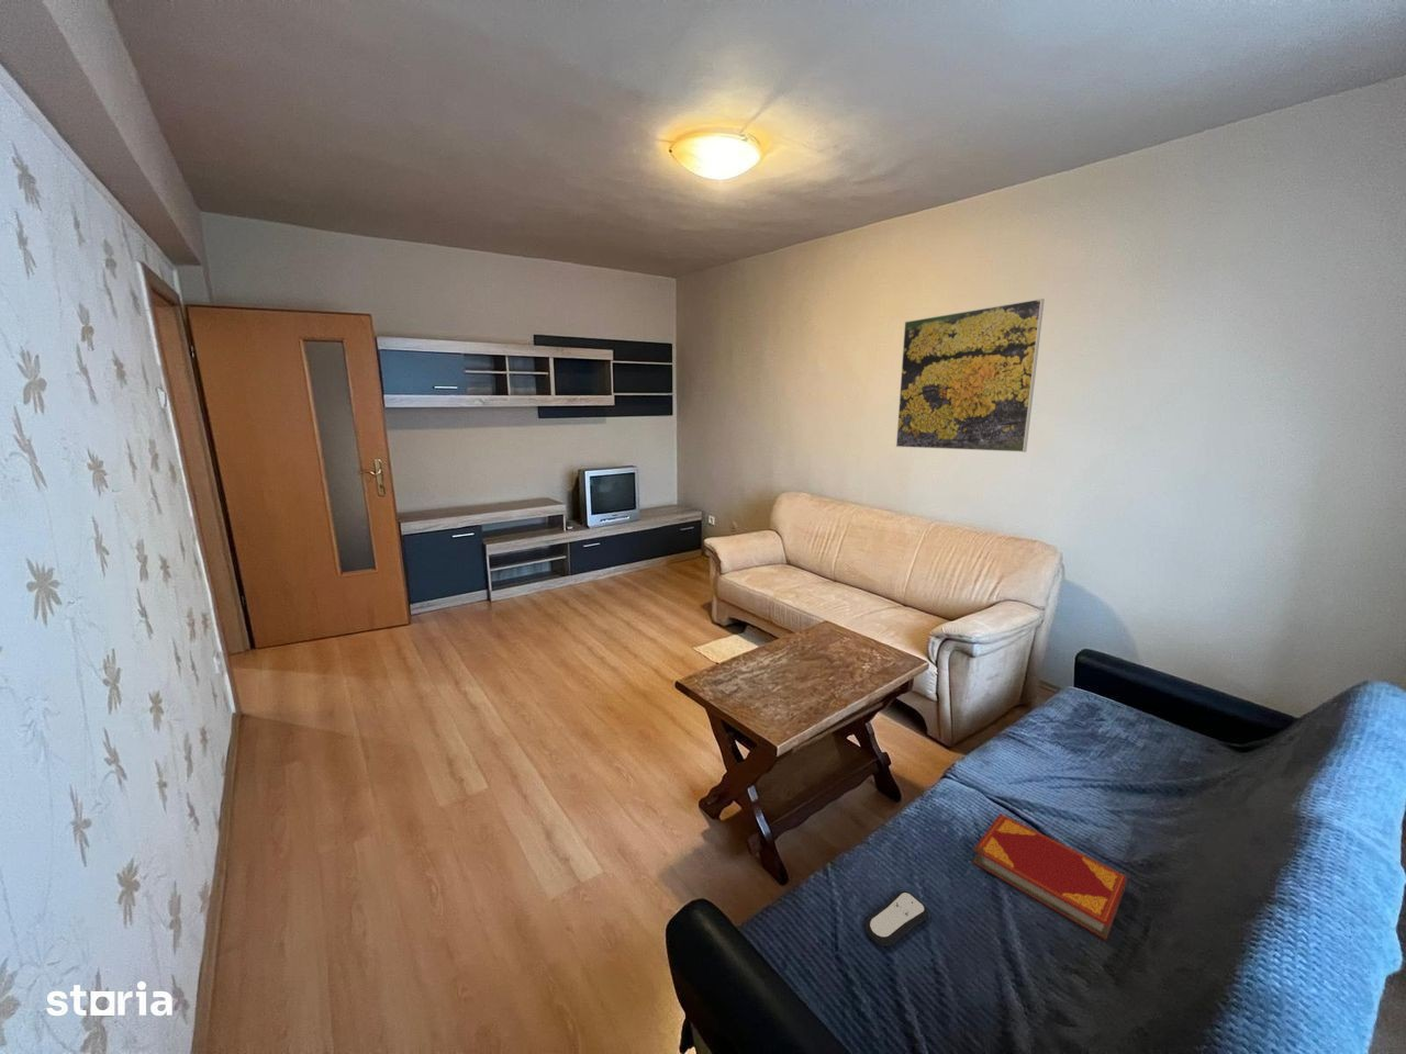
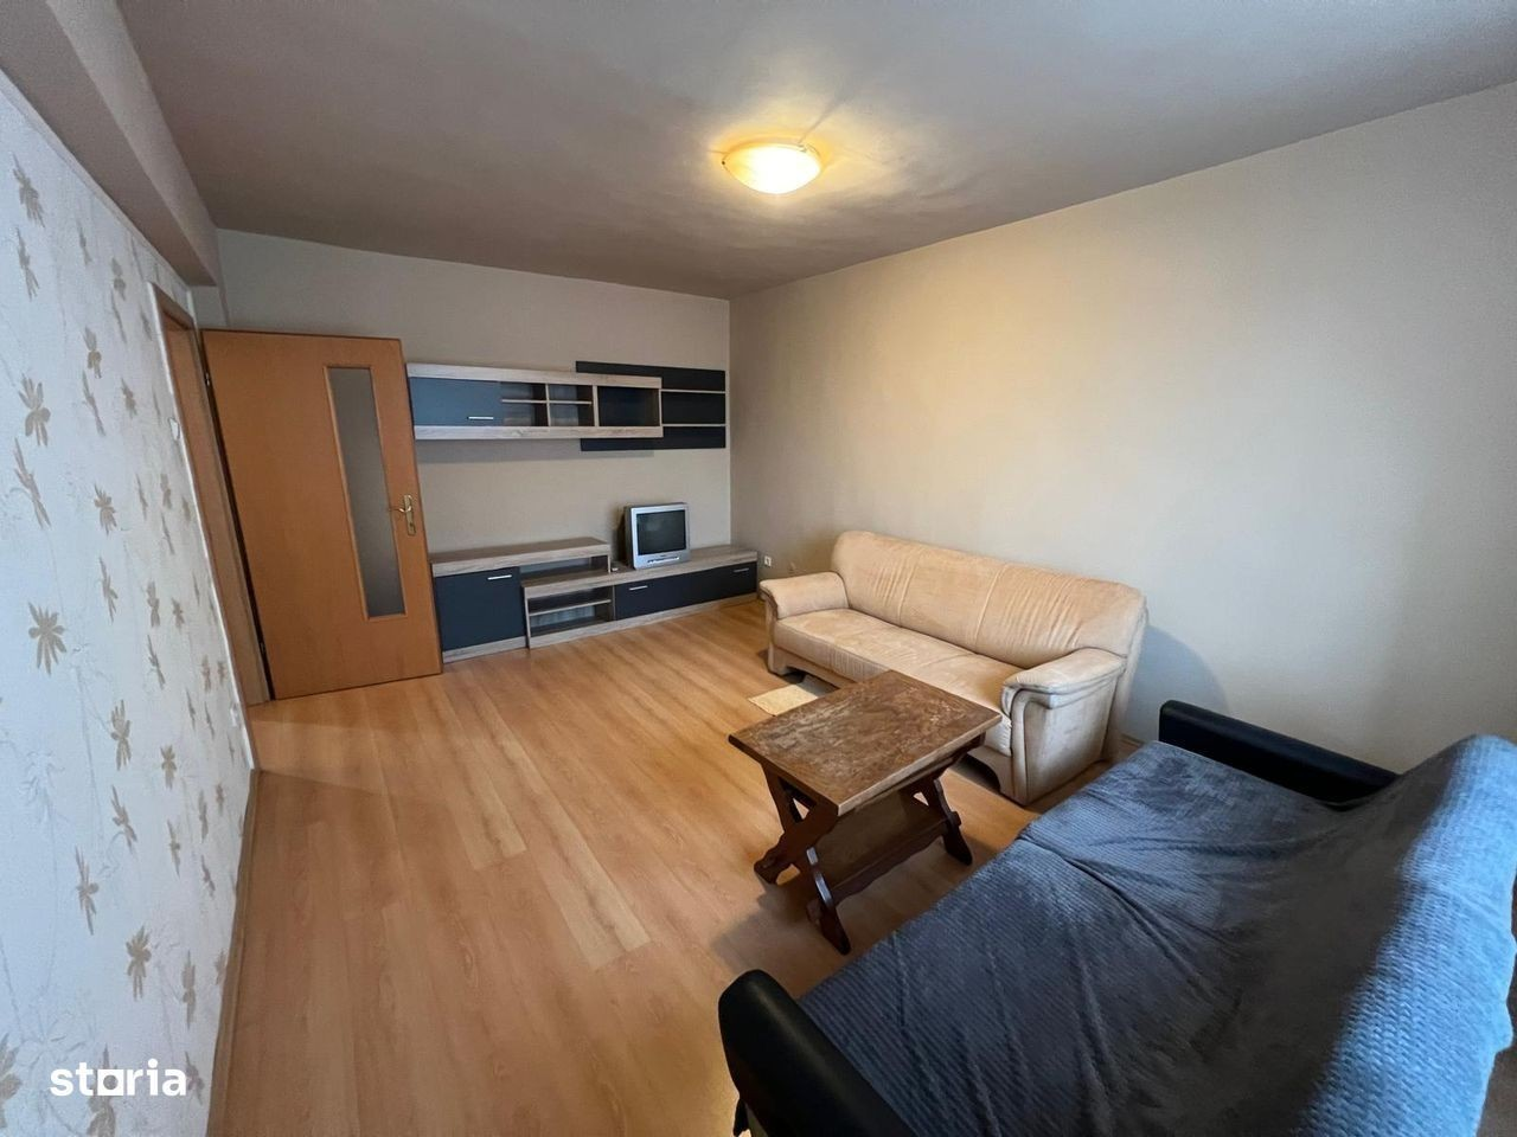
- remote control (896, 918)
- hardback book (1047, 868)
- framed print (960, 381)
